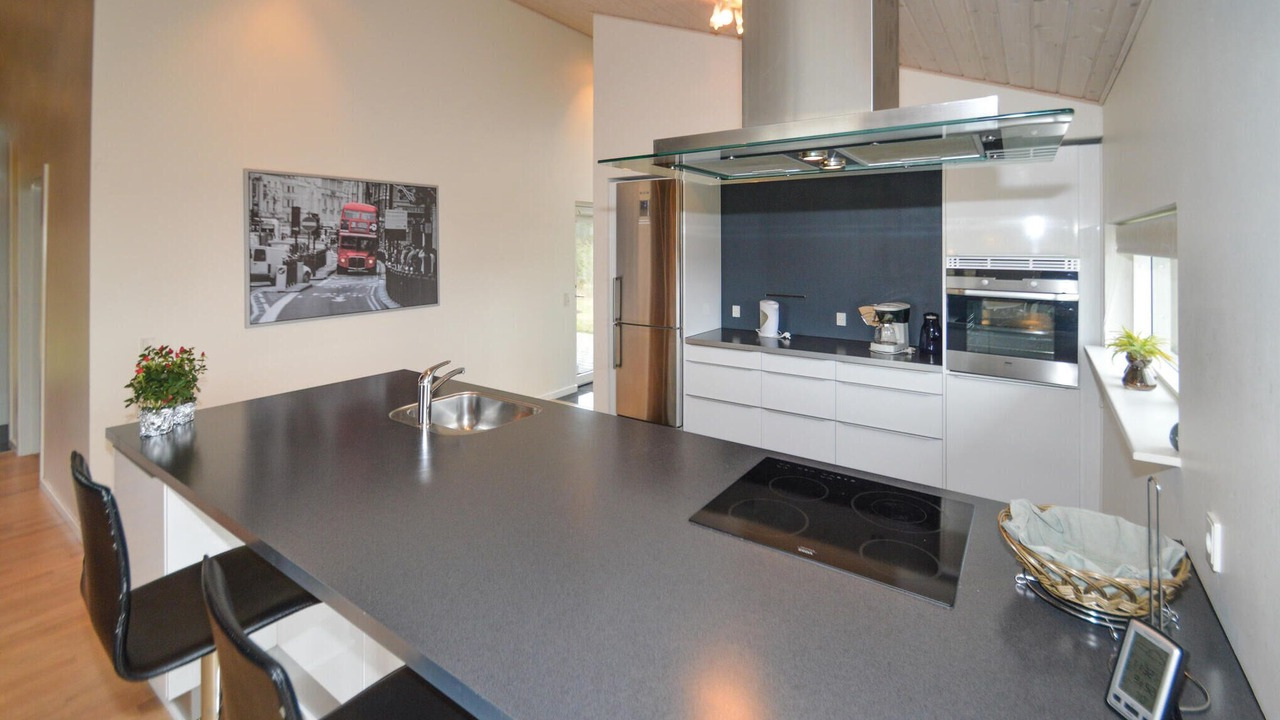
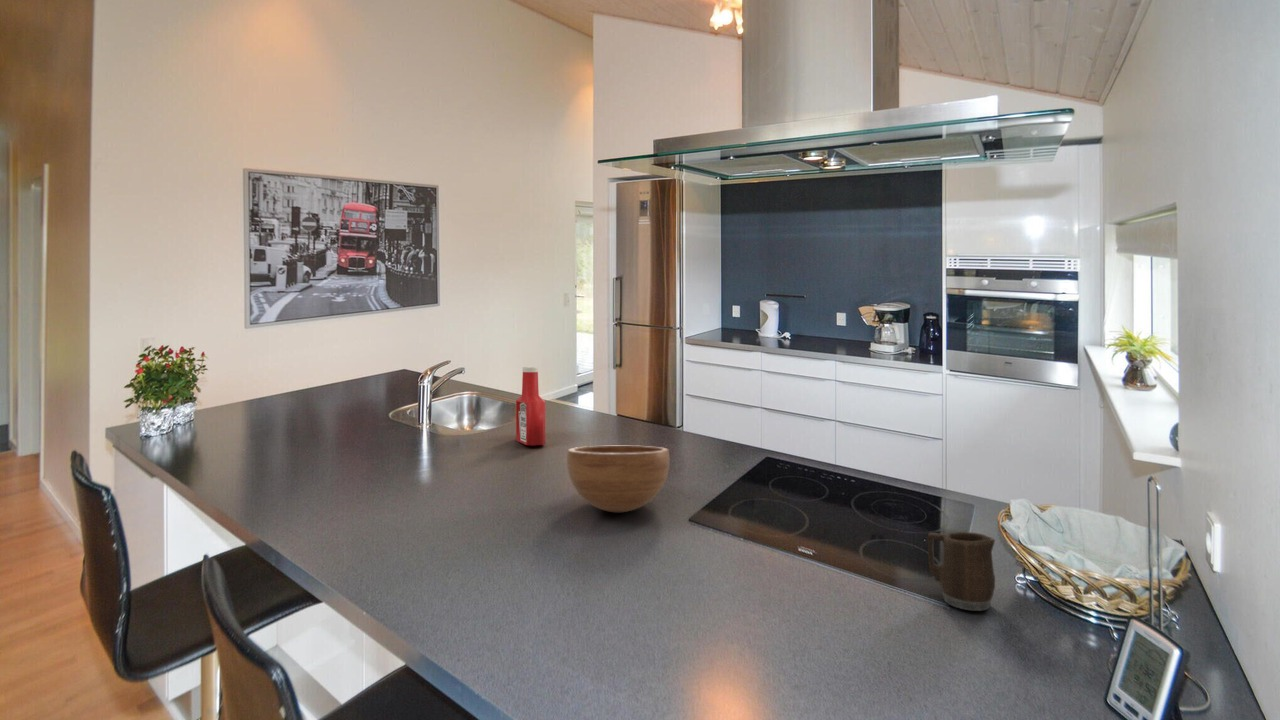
+ mug (960, 567)
+ soap bottle (530, 404)
+ bowl (618, 478)
